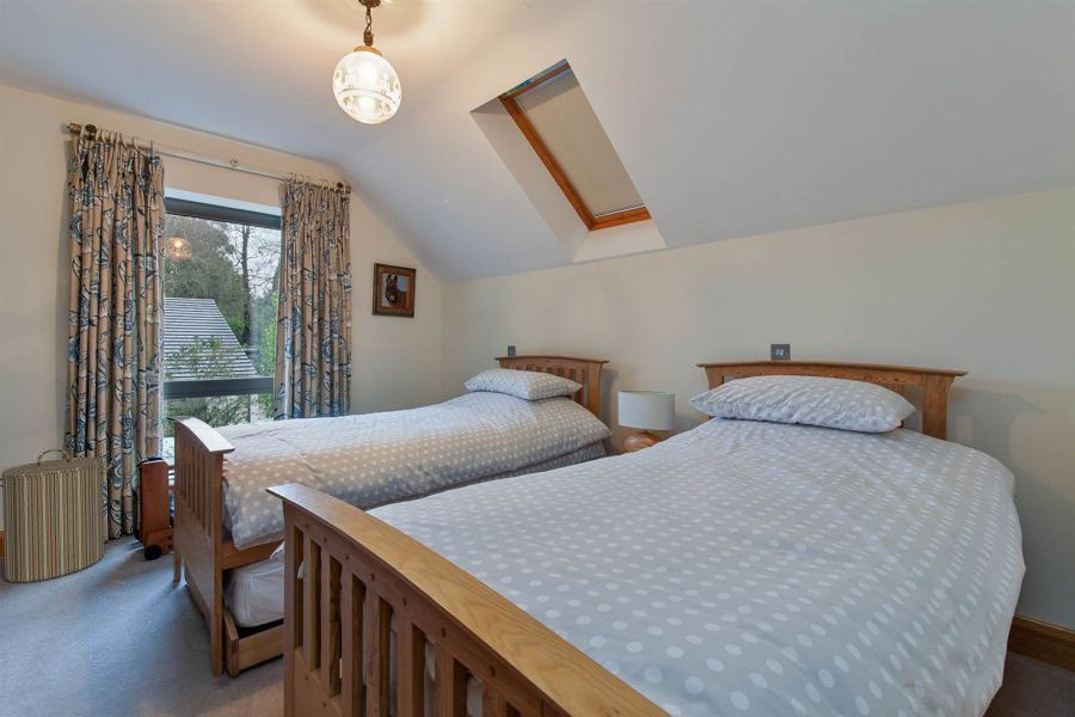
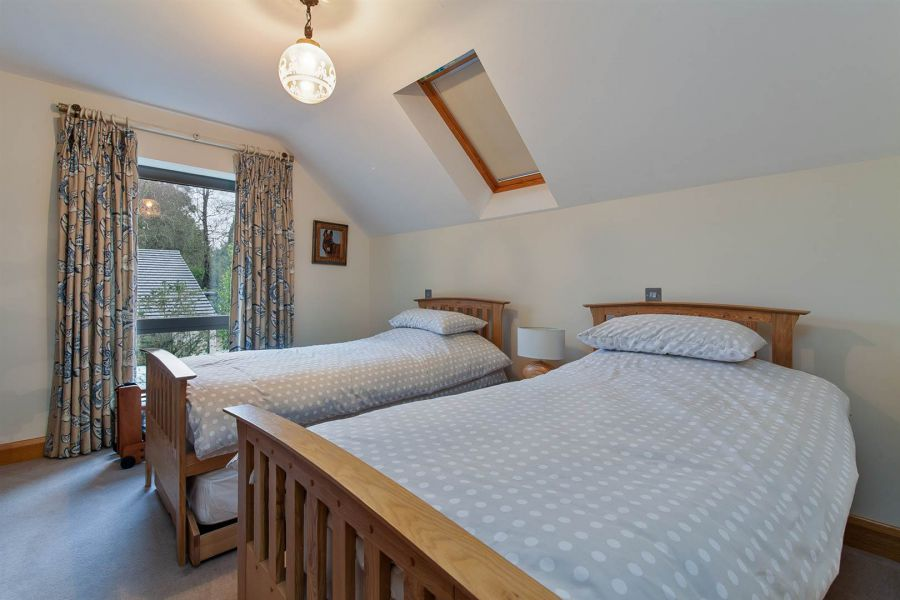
- laundry hamper (55, 507)
